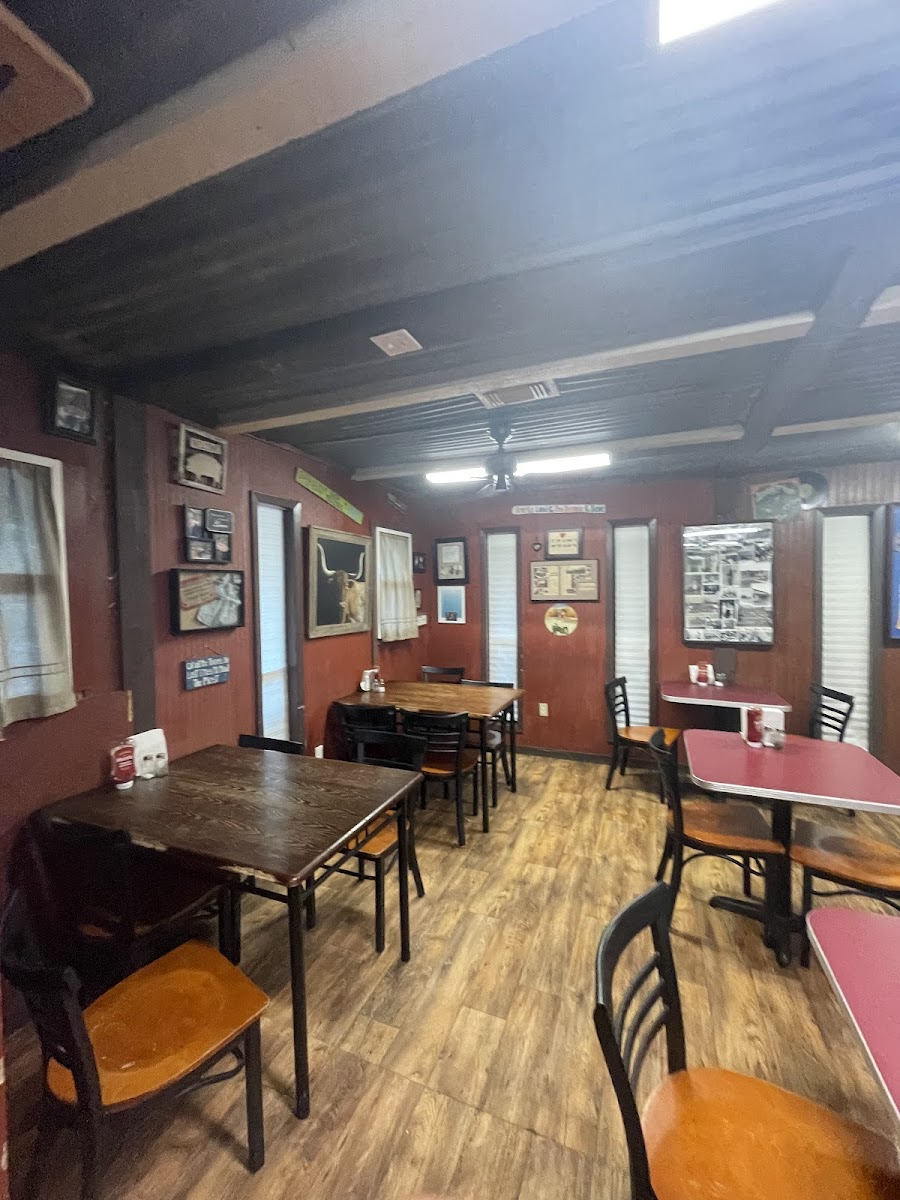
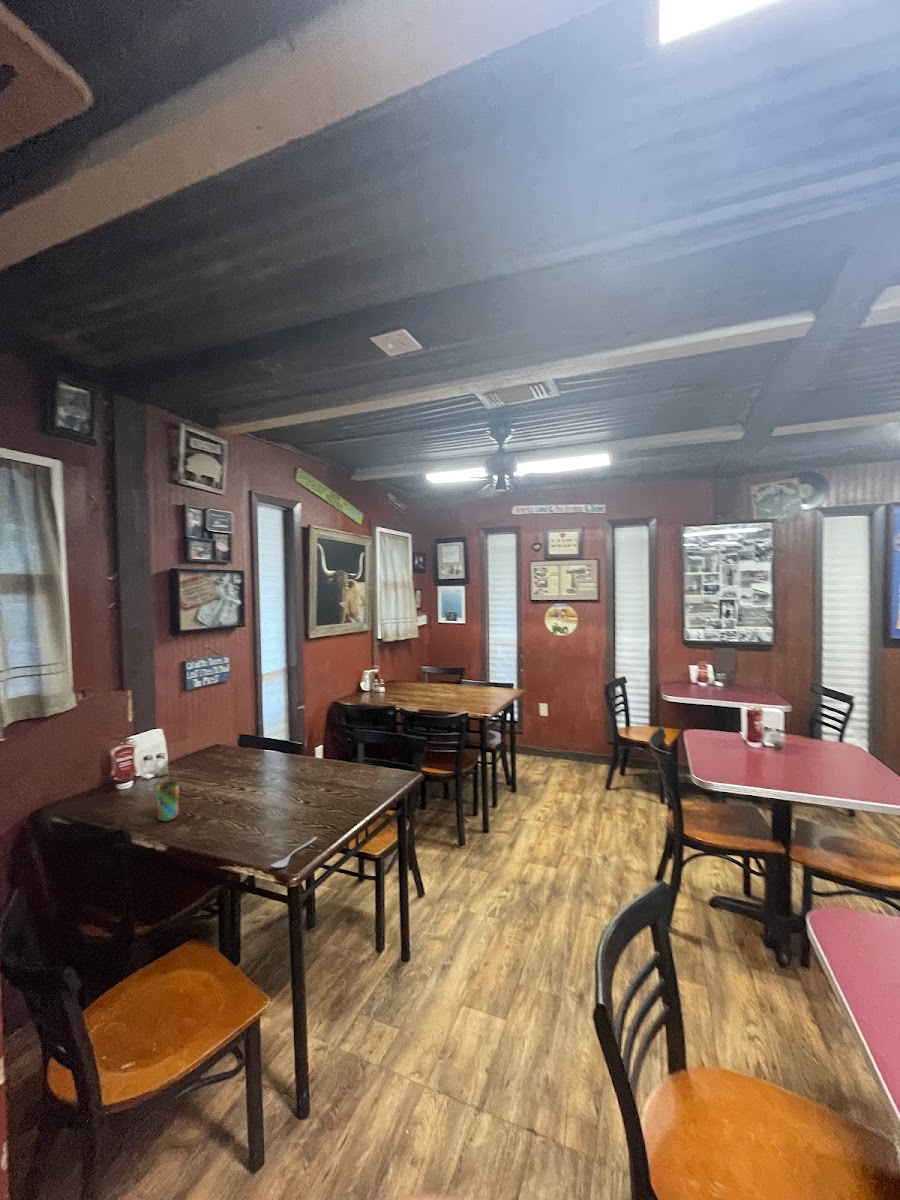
+ cup (168, 801)
+ spoon (295, 851)
